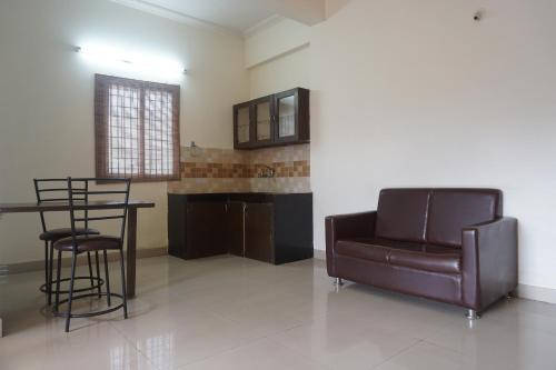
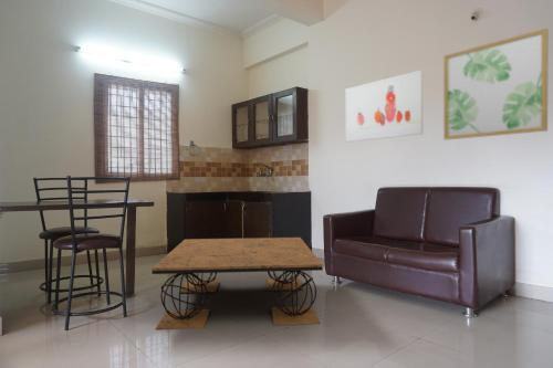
+ wall art (380, 109)
+ coffee table (241, 271)
+ wall art (490, 90)
